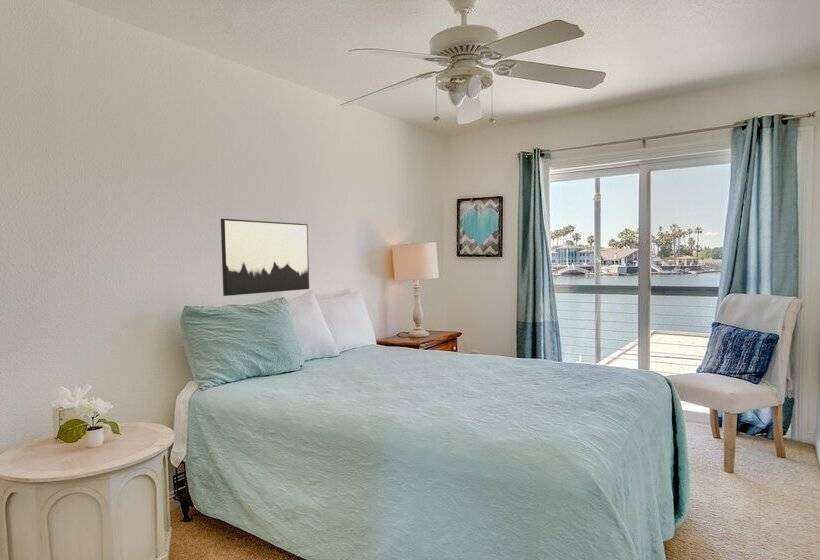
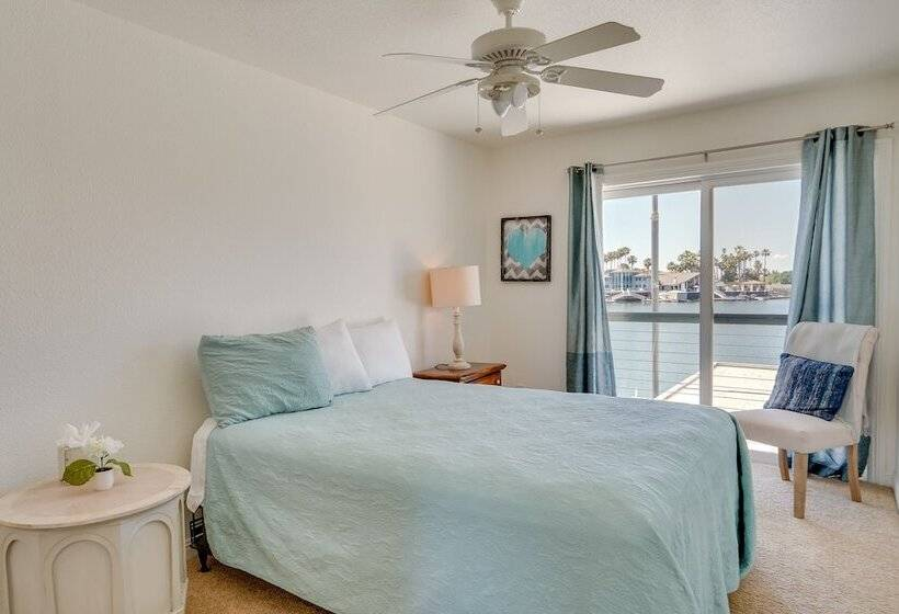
- wall art (268, 257)
